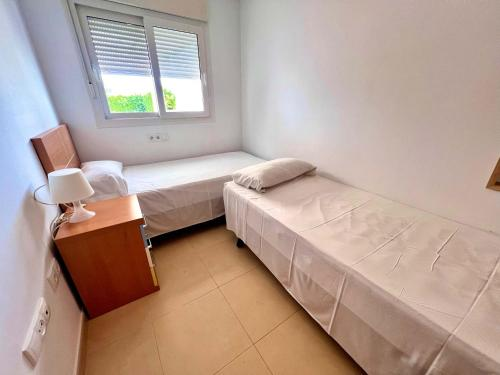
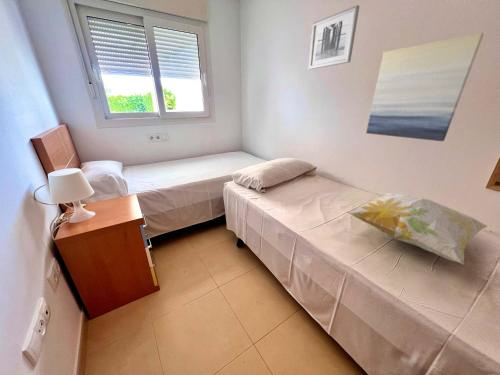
+ wall art (412, 94)
+ wall art (330, 41)
+ decorative pillow (413, 218)
